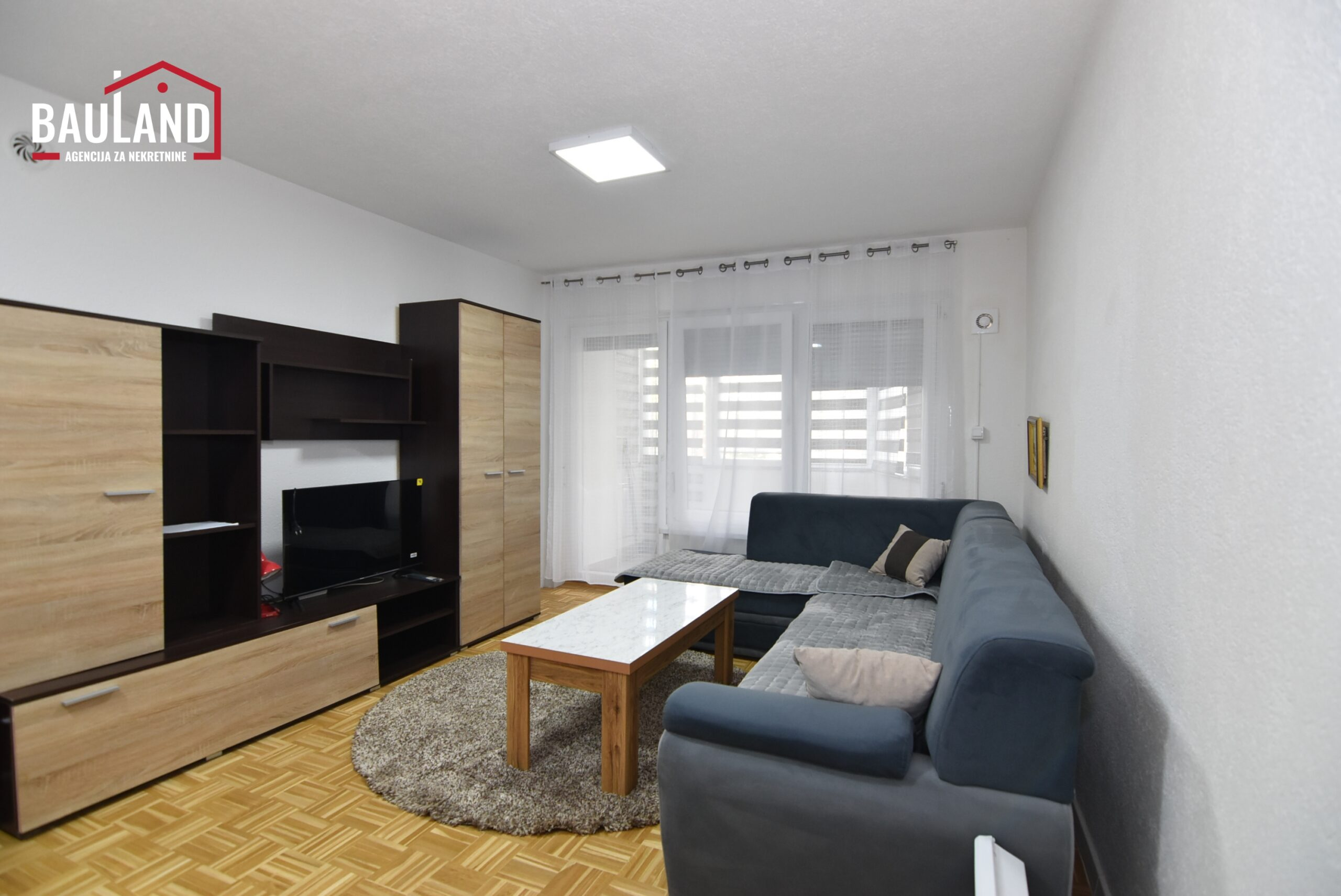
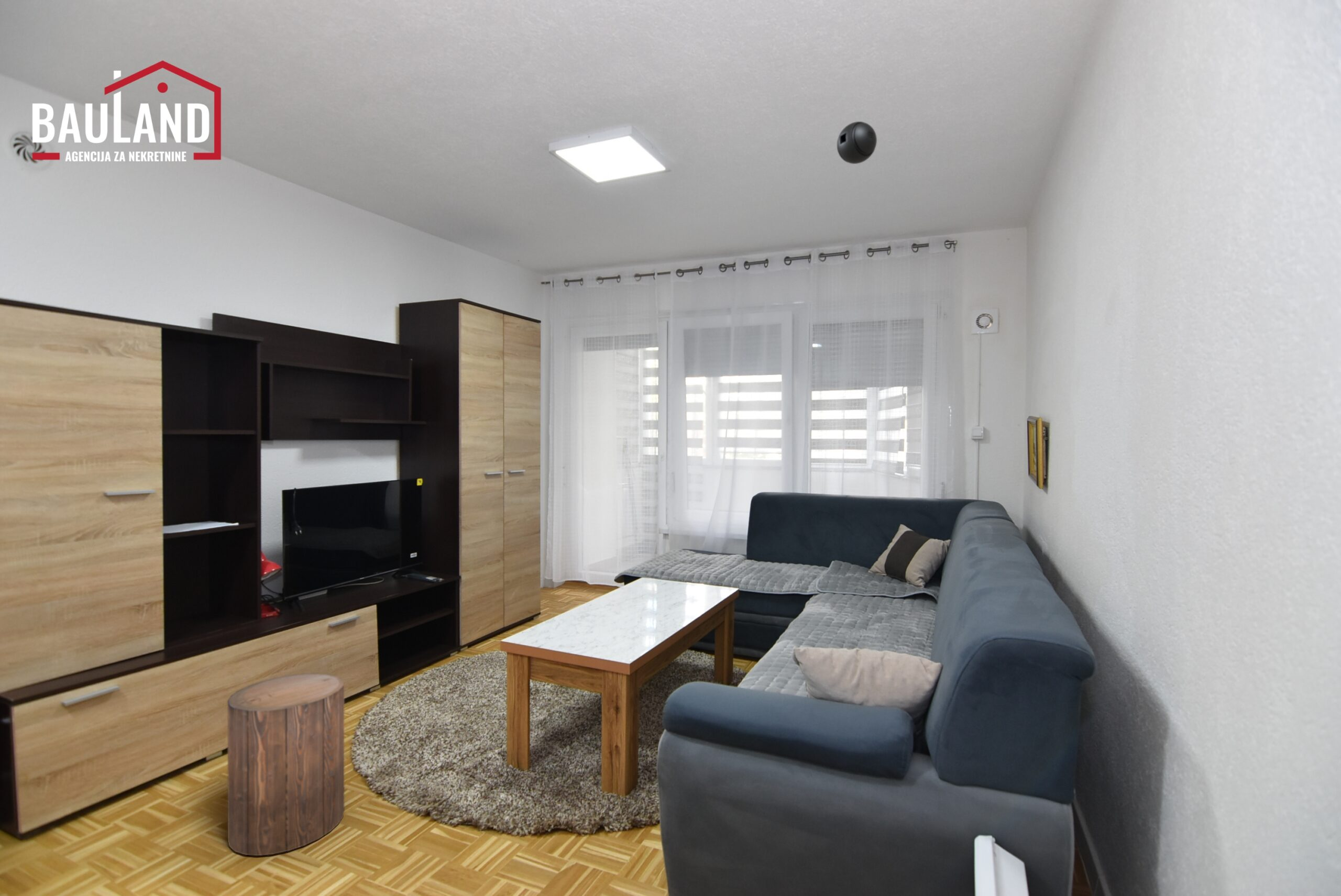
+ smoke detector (856, 143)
+ stool (288, 757)
